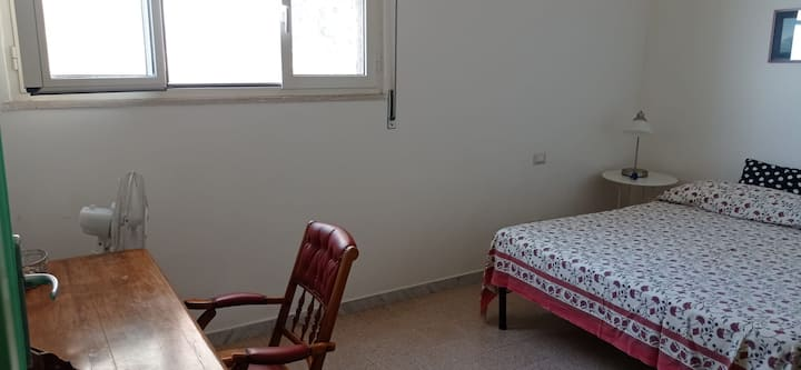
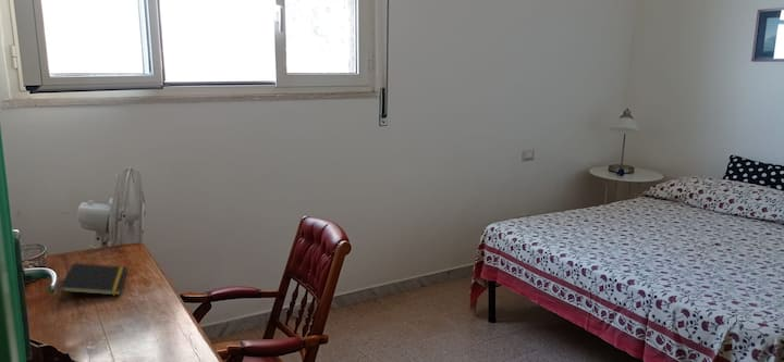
+ notepad (95, 278)
